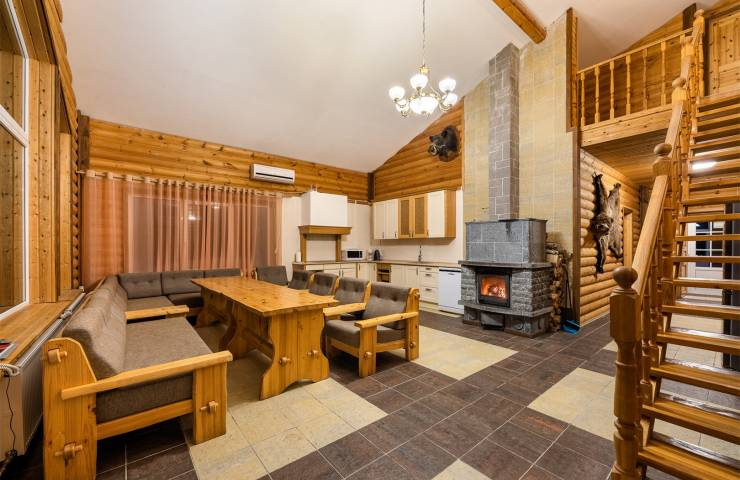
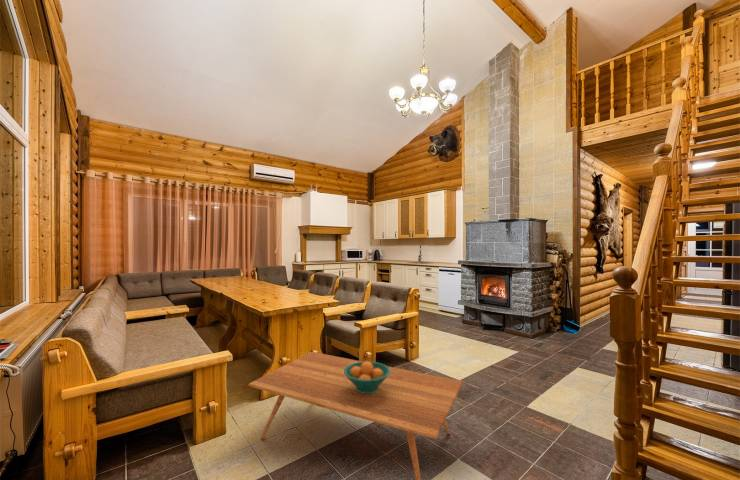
+ fruit bowl (367, 374)
+ coffee table (356, 409)
